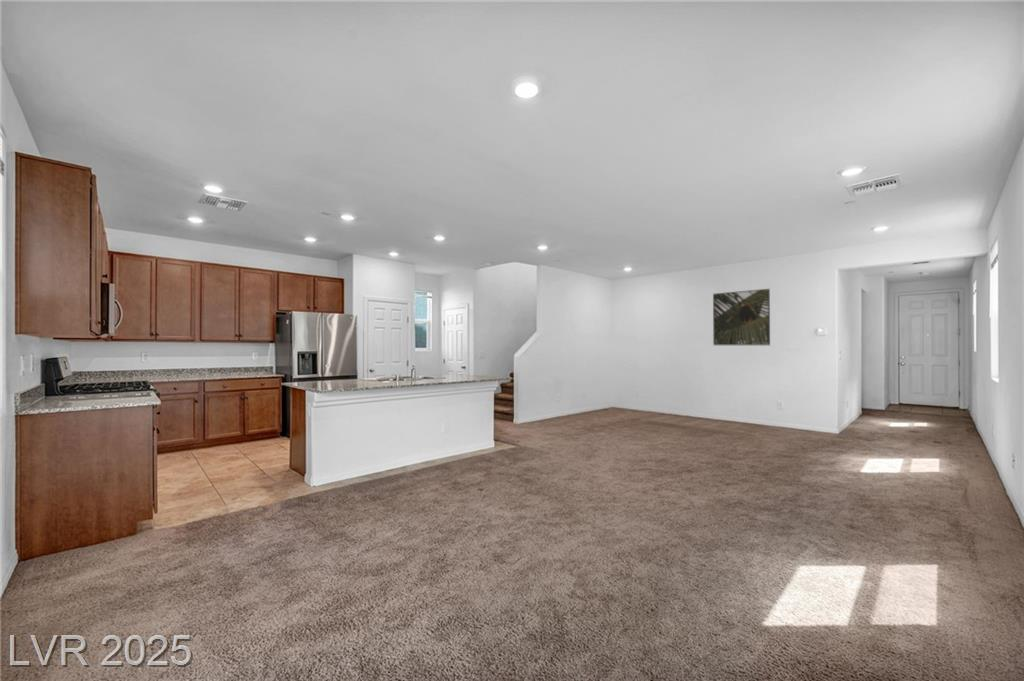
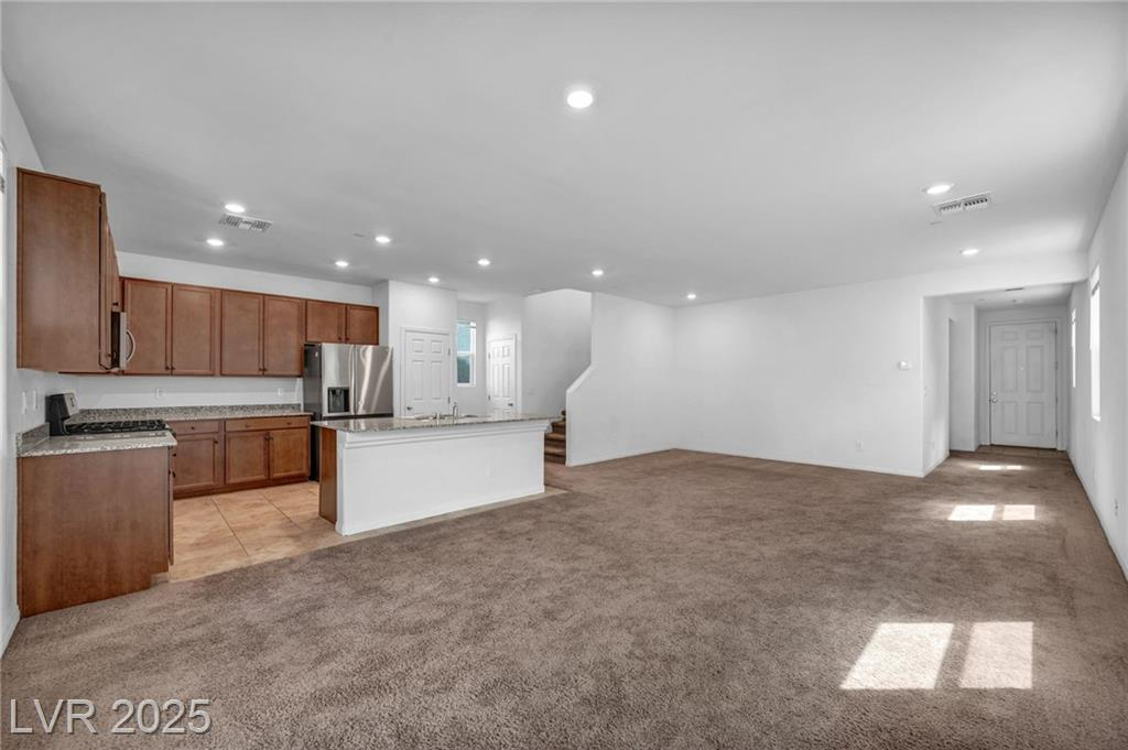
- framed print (740, 318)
